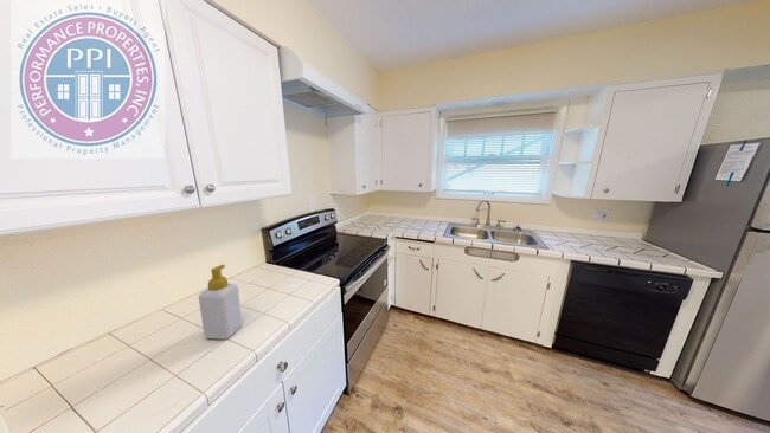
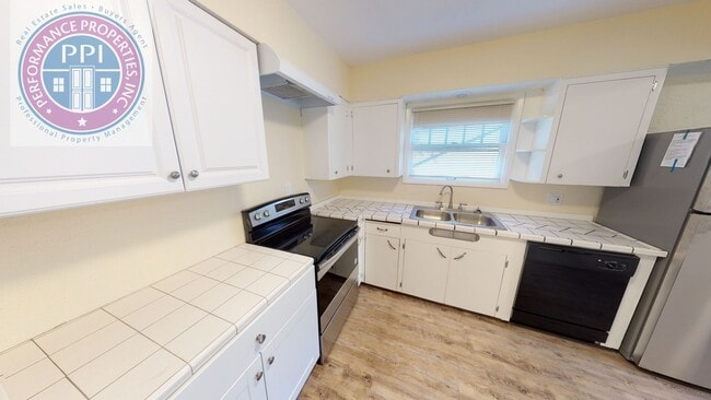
- soap bottle (220, 300)
